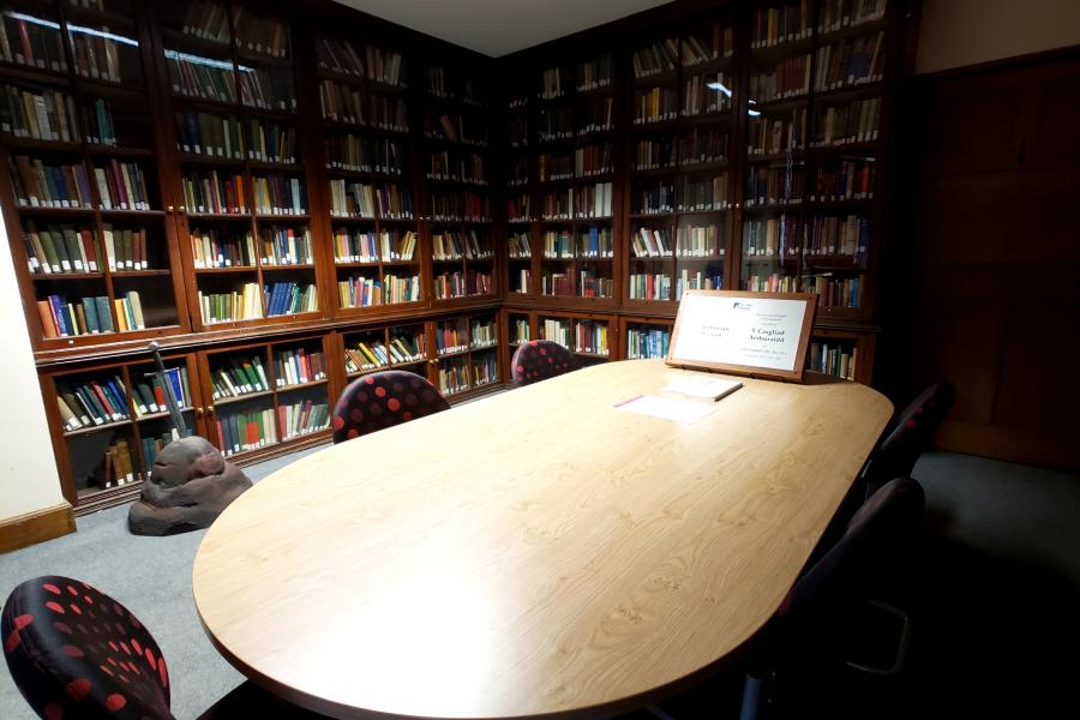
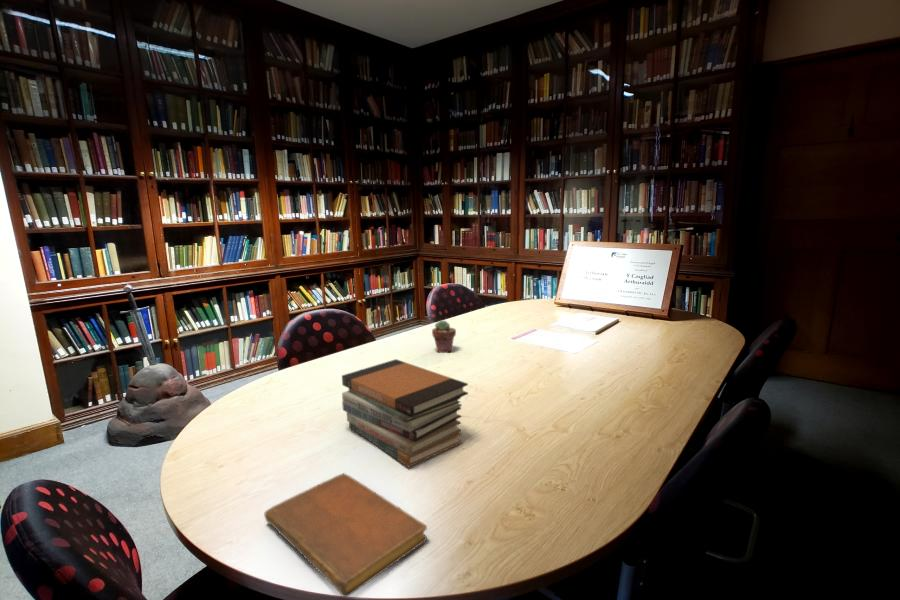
+ potted succulent (444, 335)
+ notebook (343, 524)
+ book stack (402, 406)
